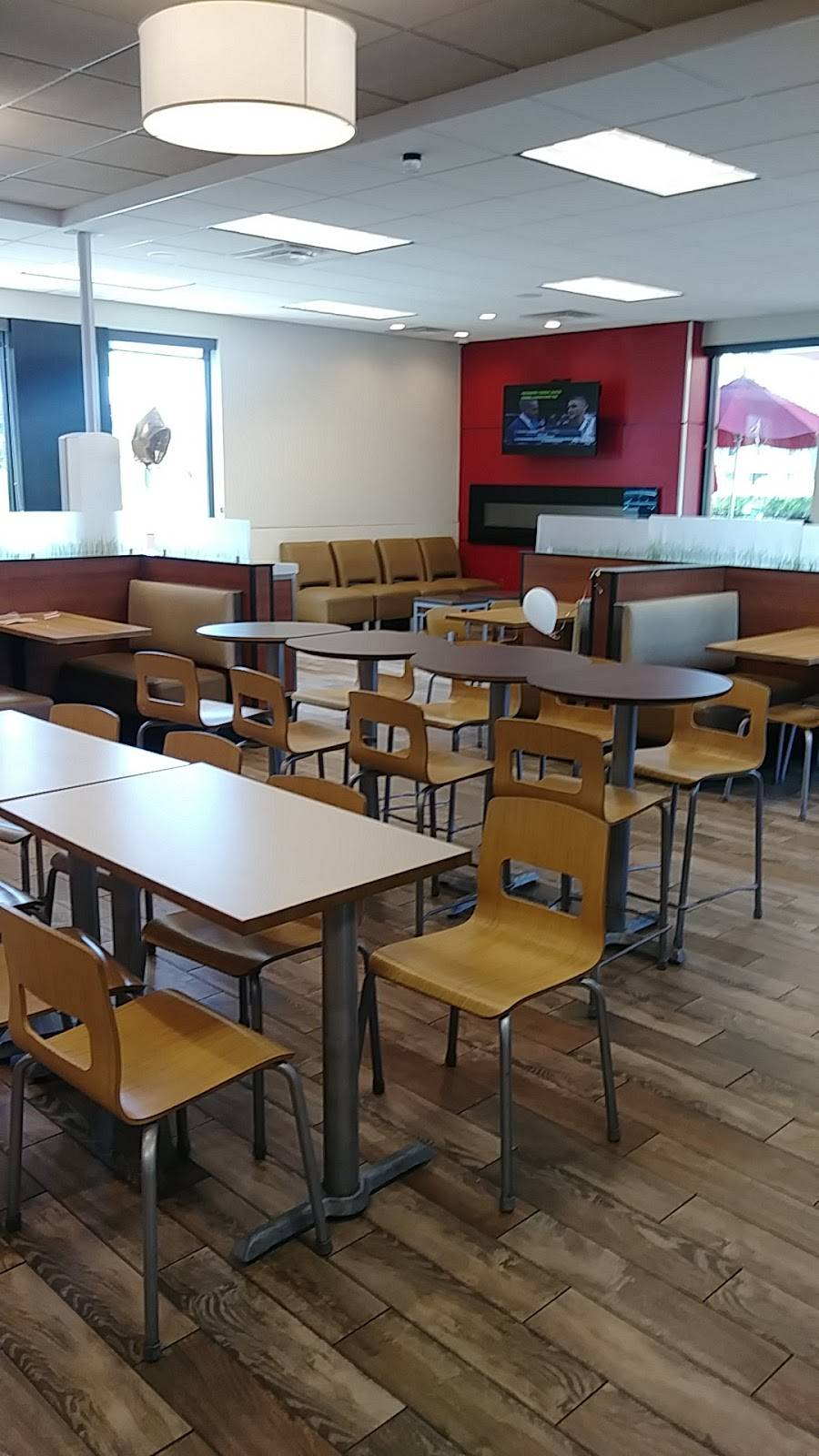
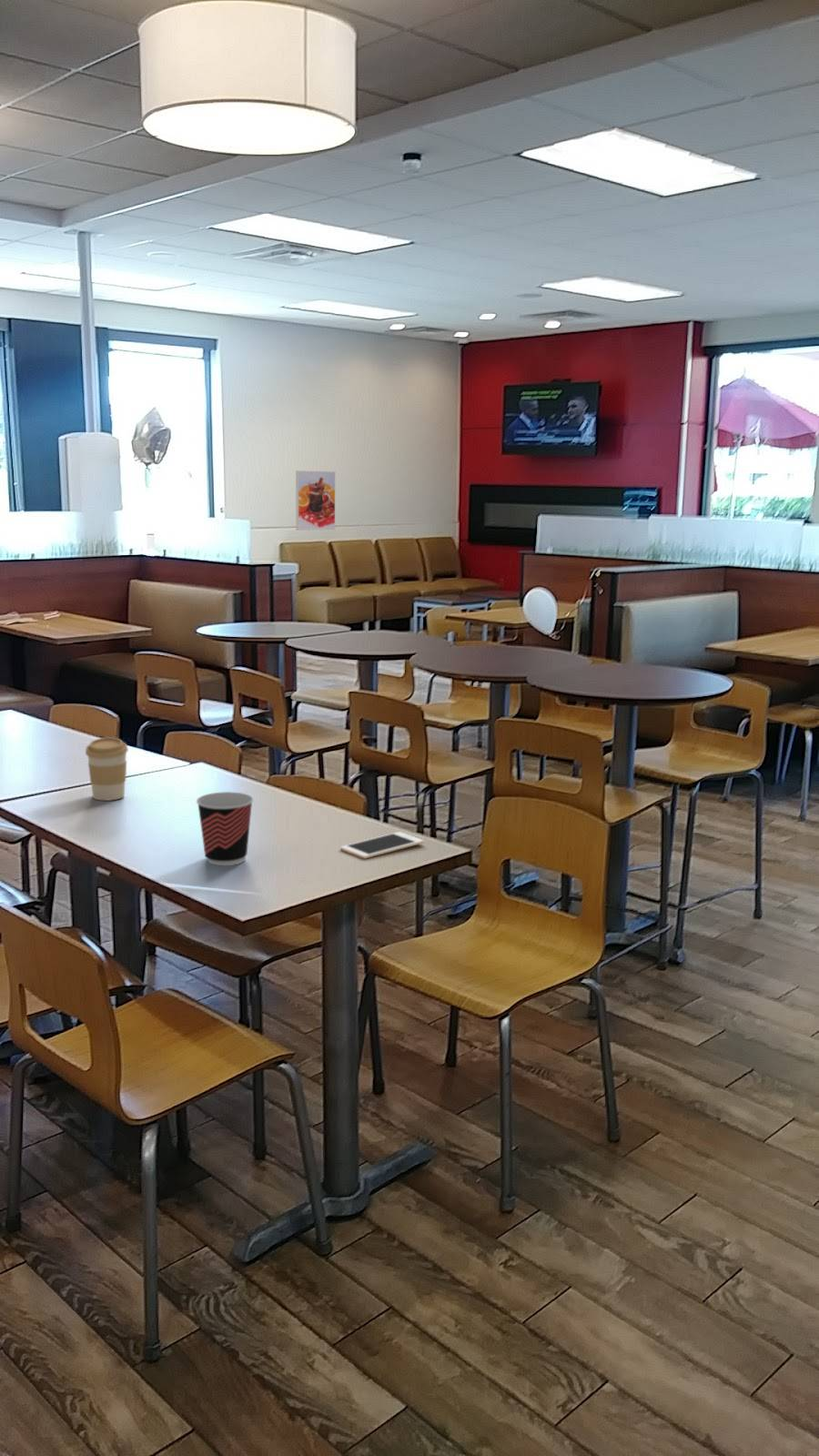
+ coffee cup (107, 768)
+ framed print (316, 500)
+ cell phone (382, 844)
+ cup (225, 829)
